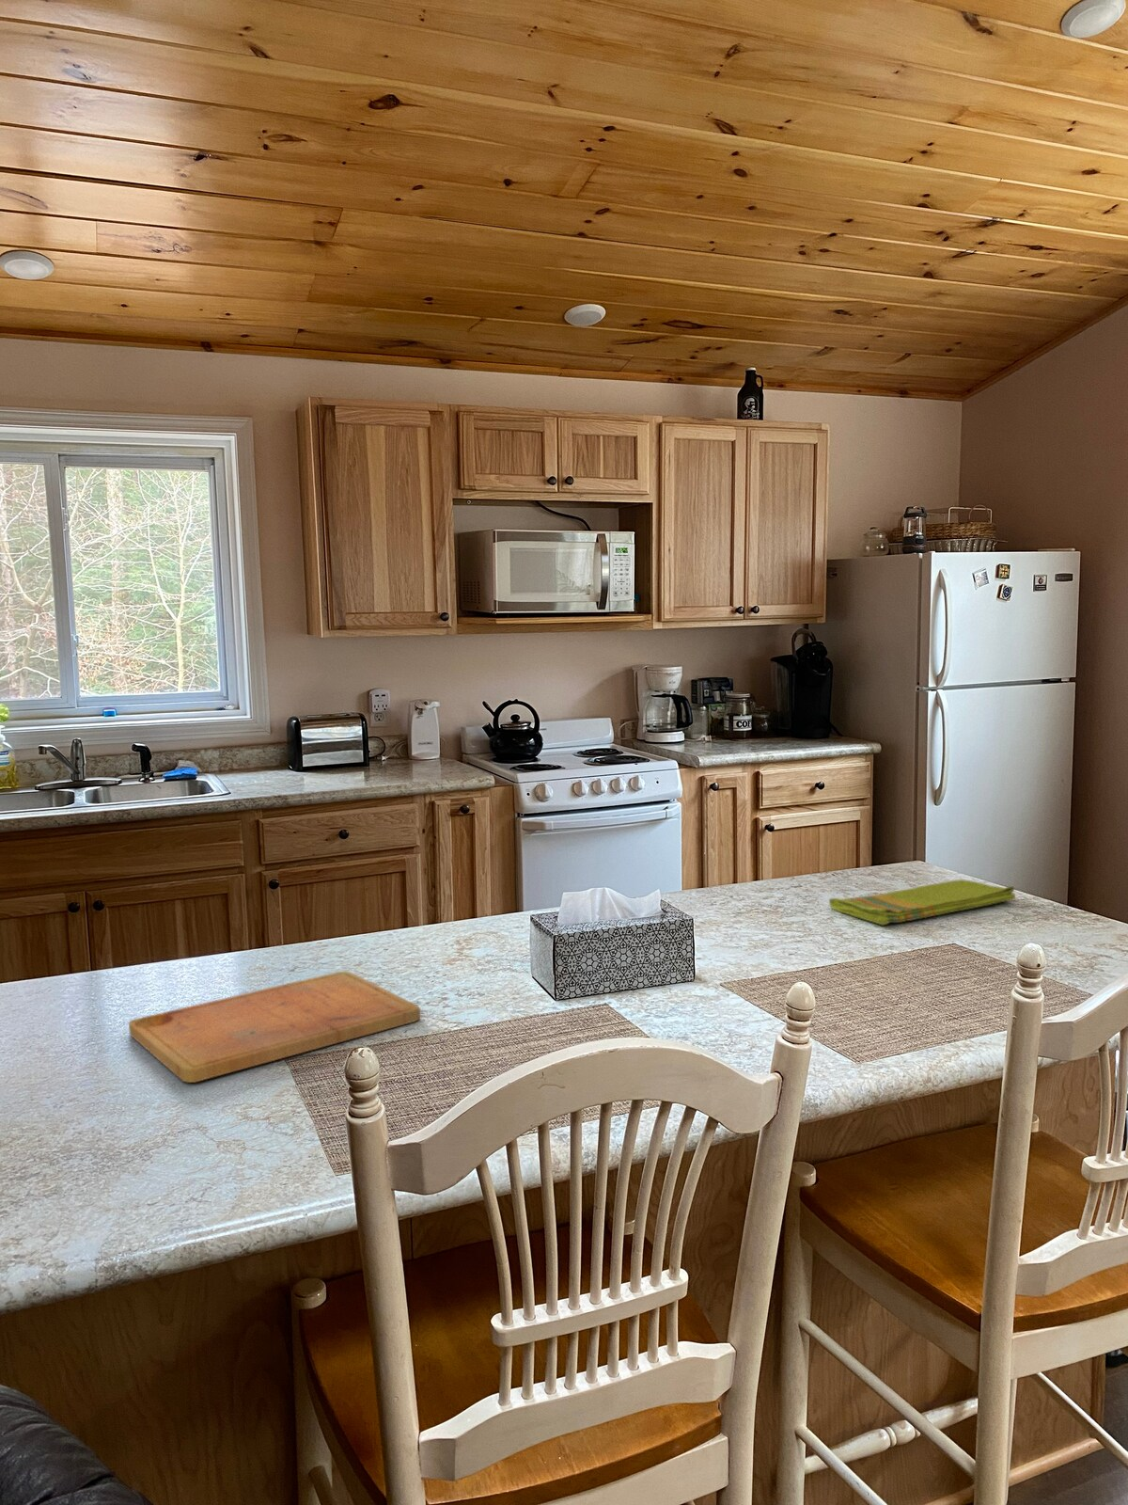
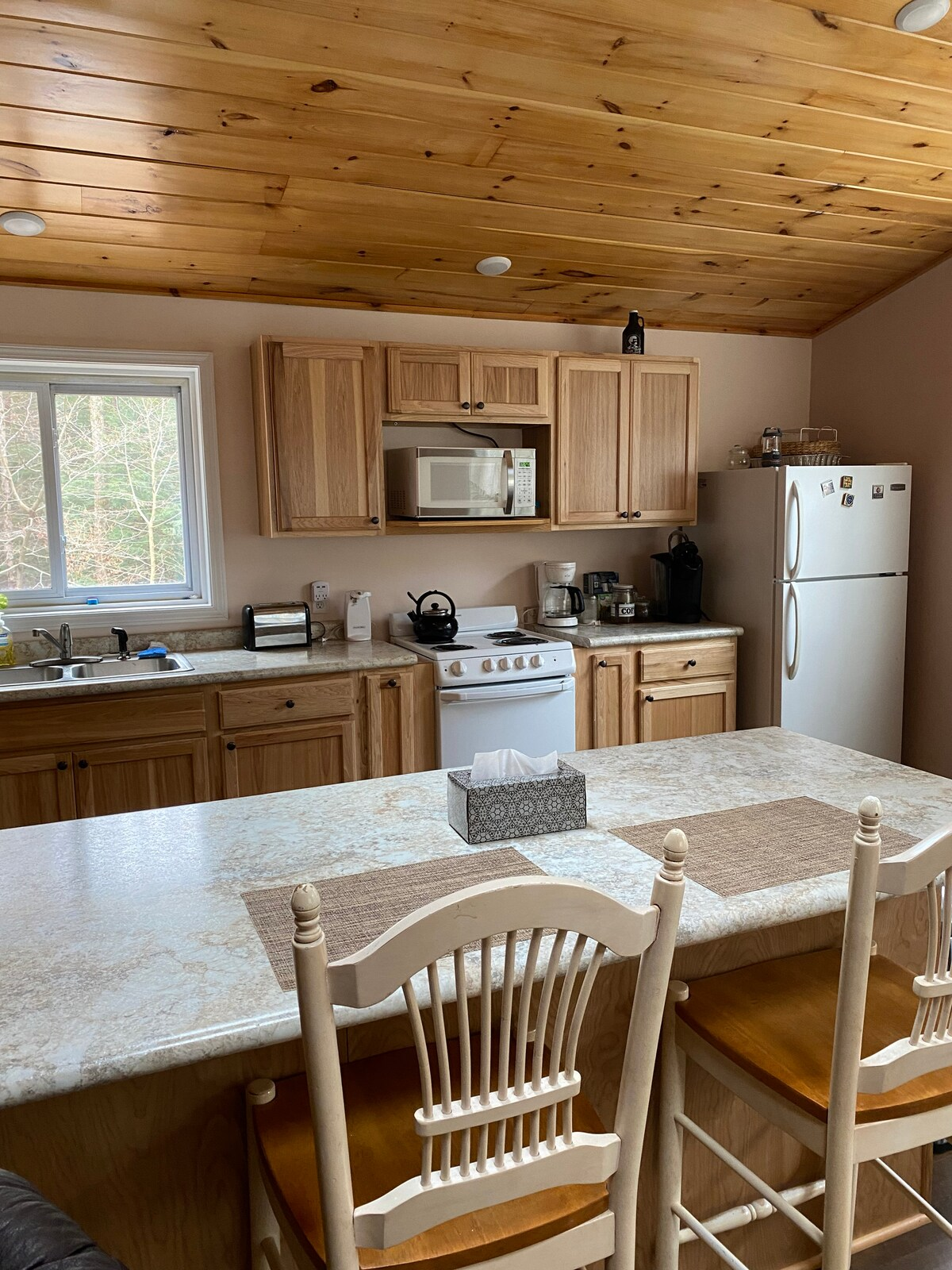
- cutting board (276, 1019)
- dish towel (922, 897)
